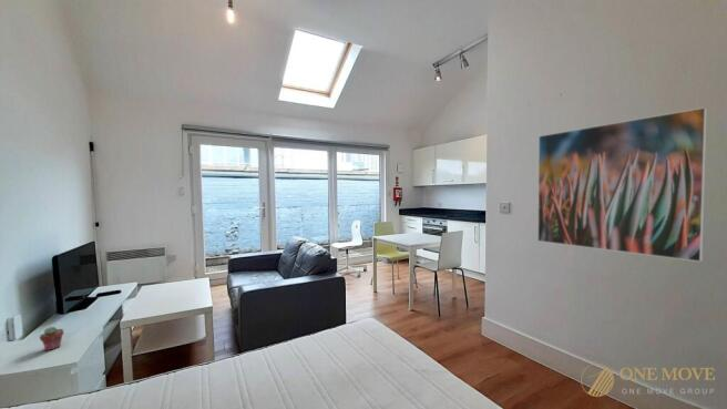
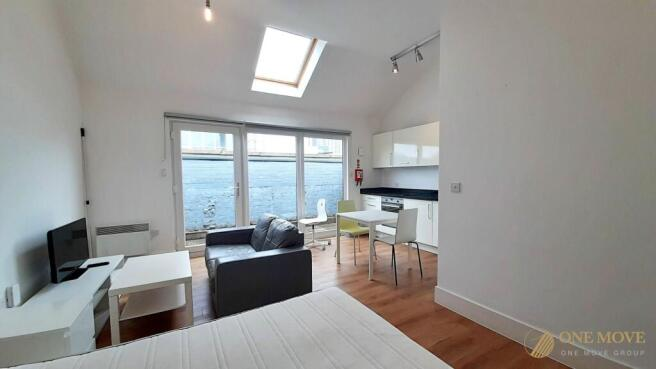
- potted succulent (51, 337)
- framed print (605, 187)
